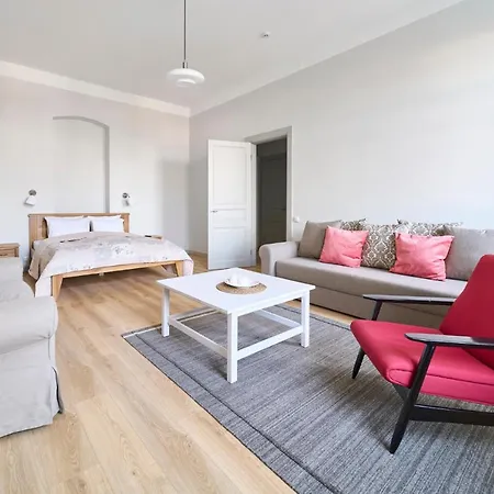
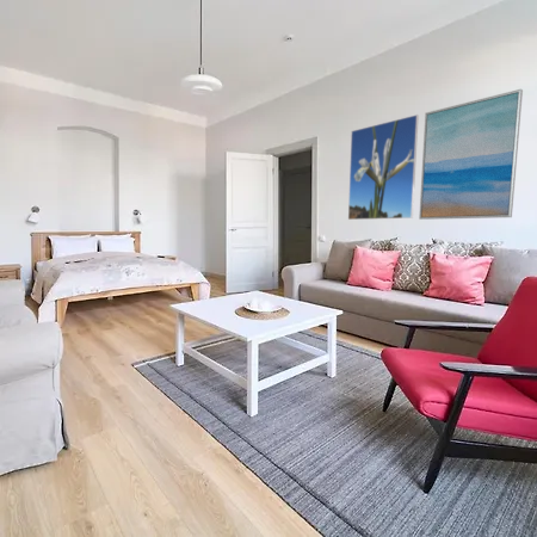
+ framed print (379, 172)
+ wall art (465, 161)
